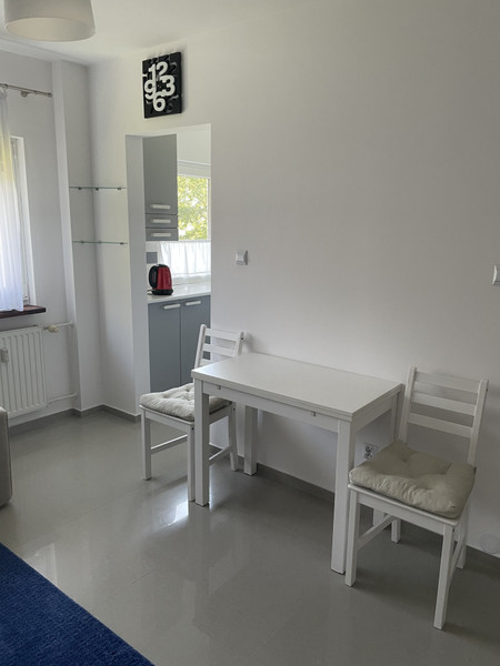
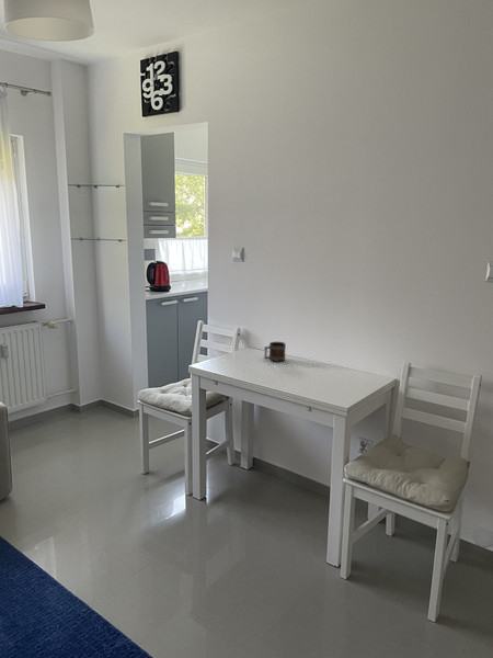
+ mug (274, 351)
